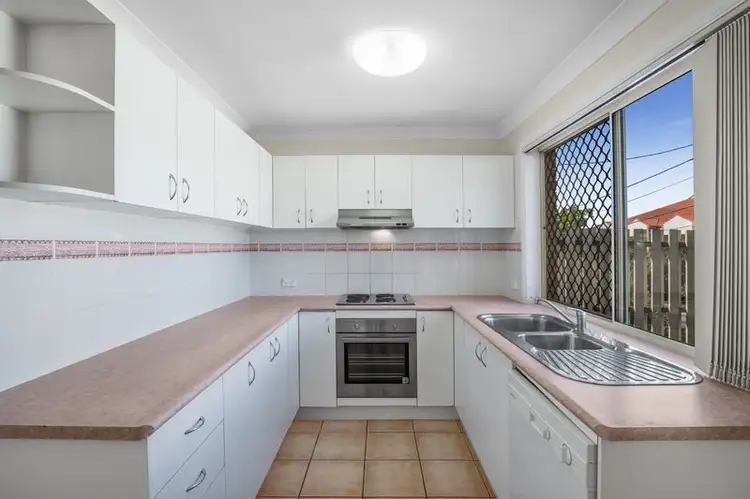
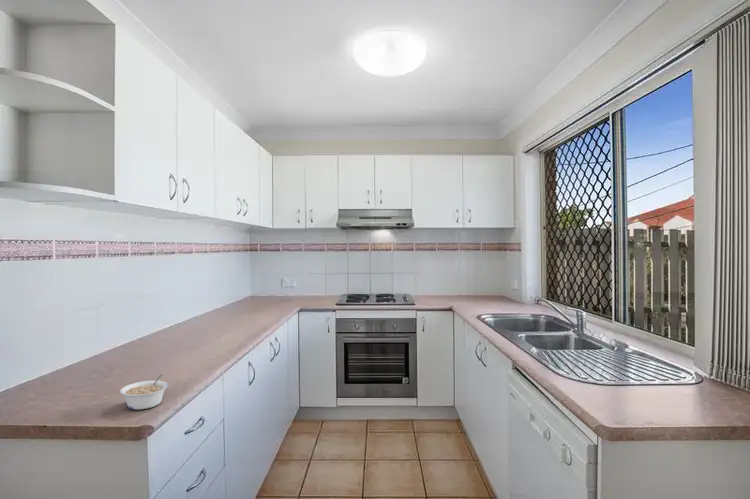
+ legume (144, 393)
